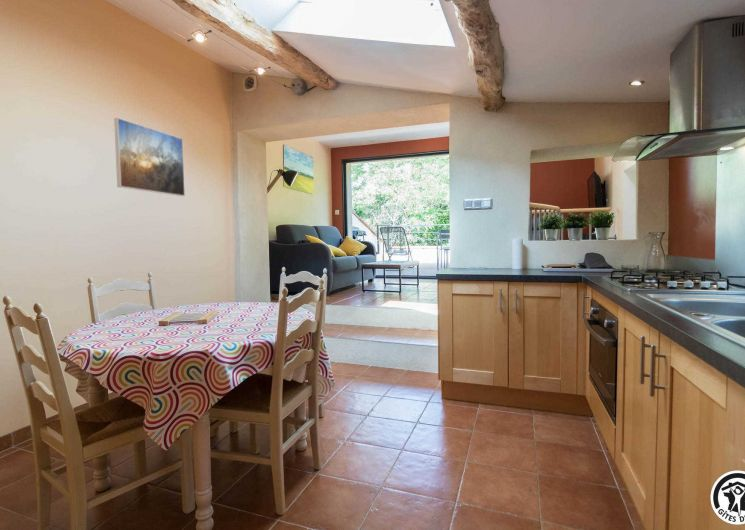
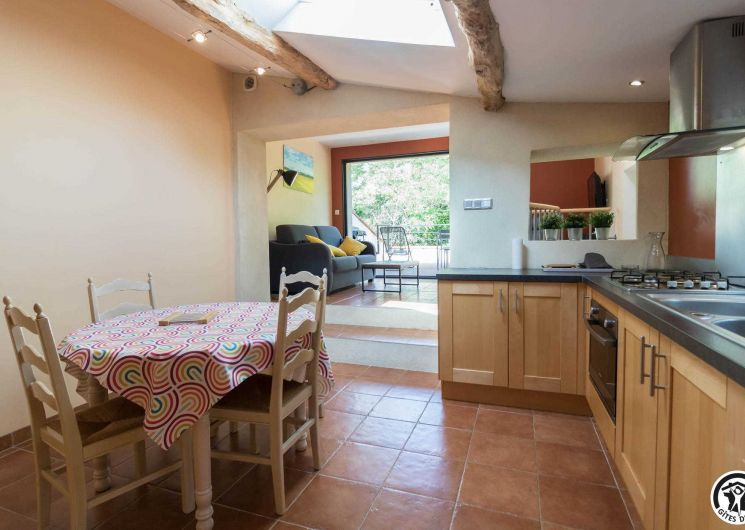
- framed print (152, 160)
